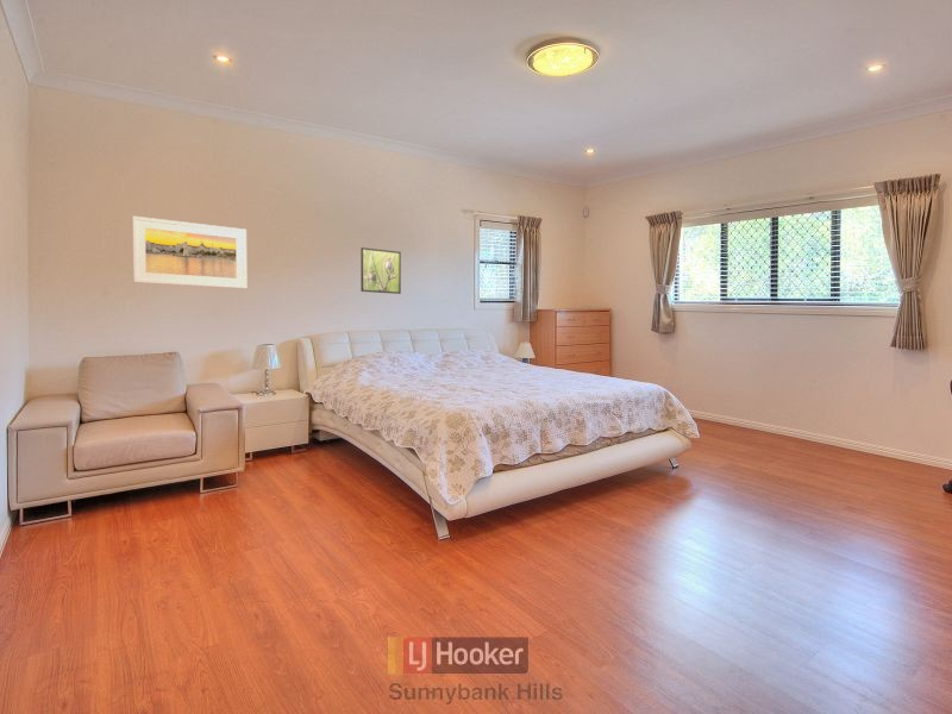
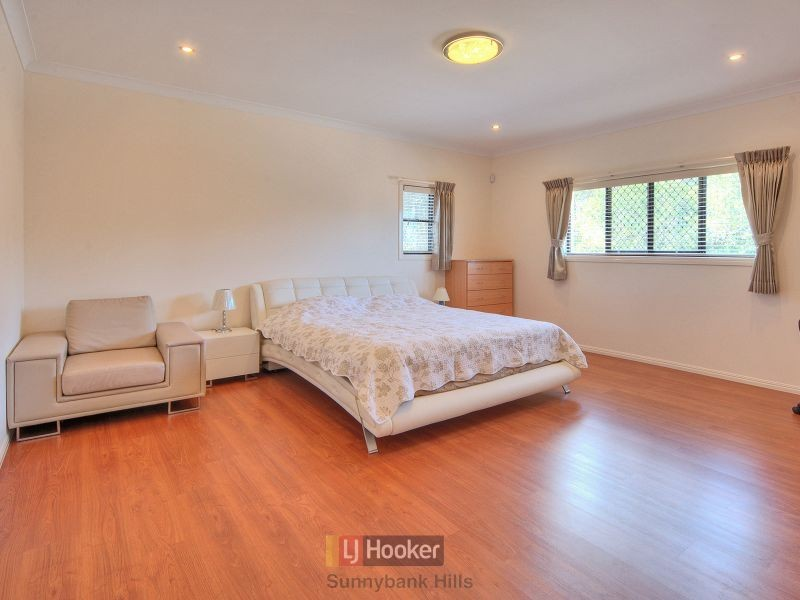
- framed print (381, 270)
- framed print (193, 253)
